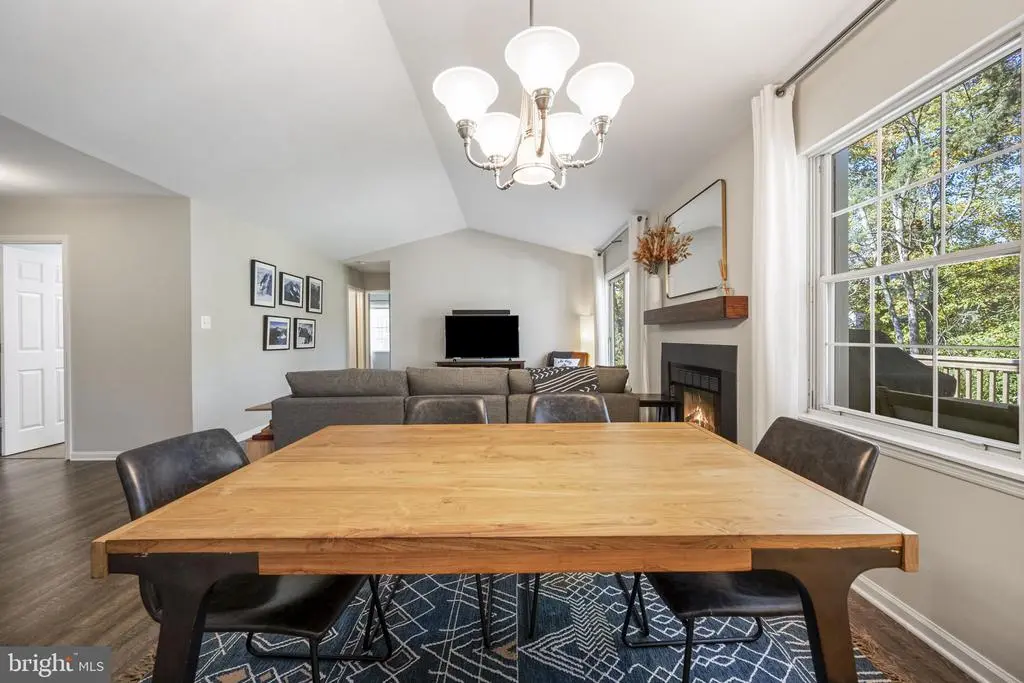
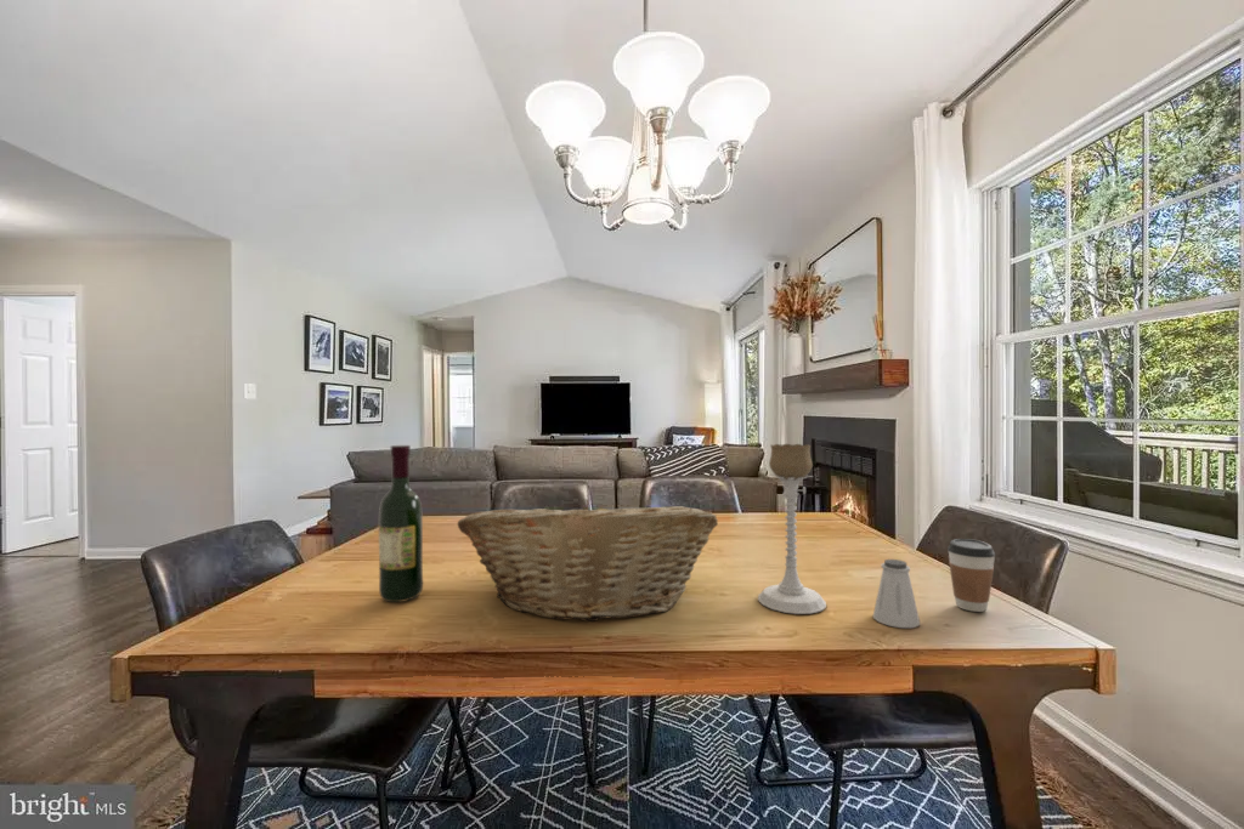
+ fruit basket (589, 544)
+ wine bottle (400, 521)
+ saltshaker (895, 590)
+ coffee cup (971, 574)
+ candle holder (791, 523)
